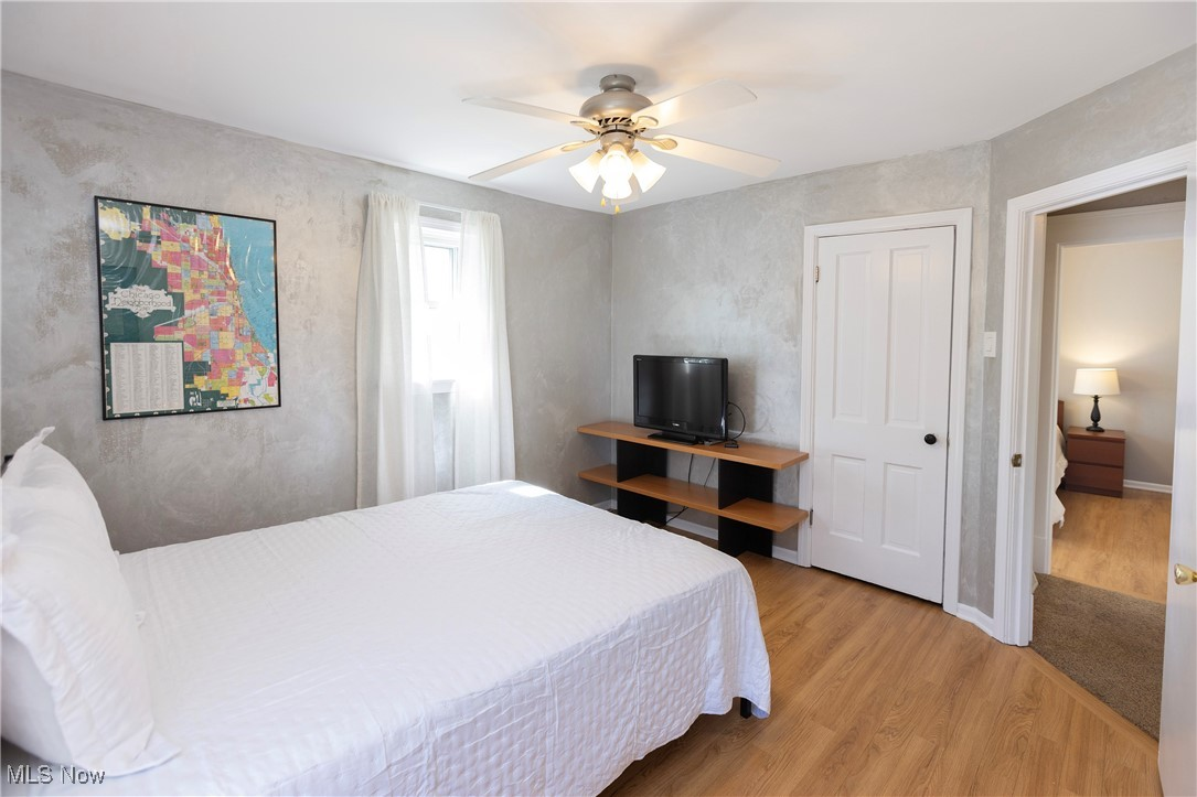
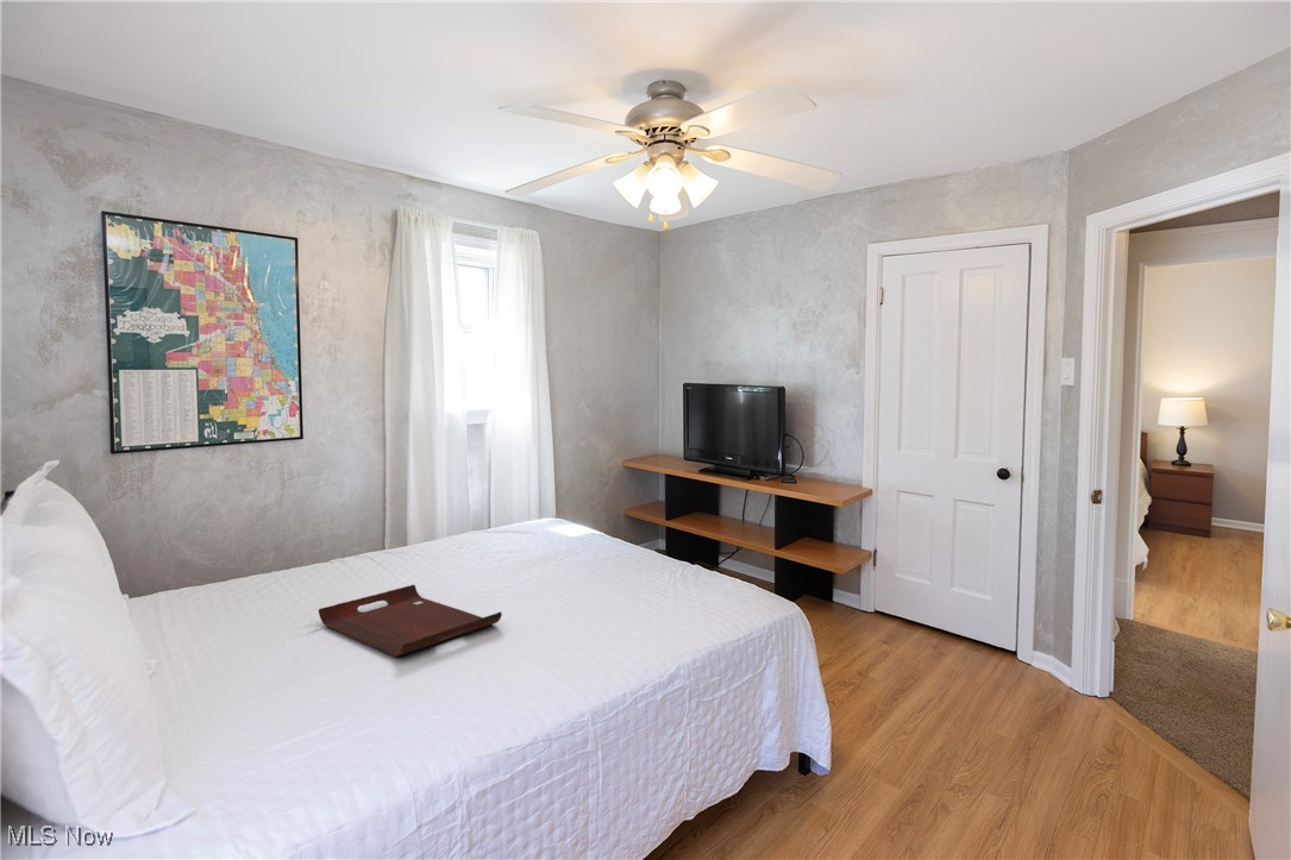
+ serving tray (409, 617)
